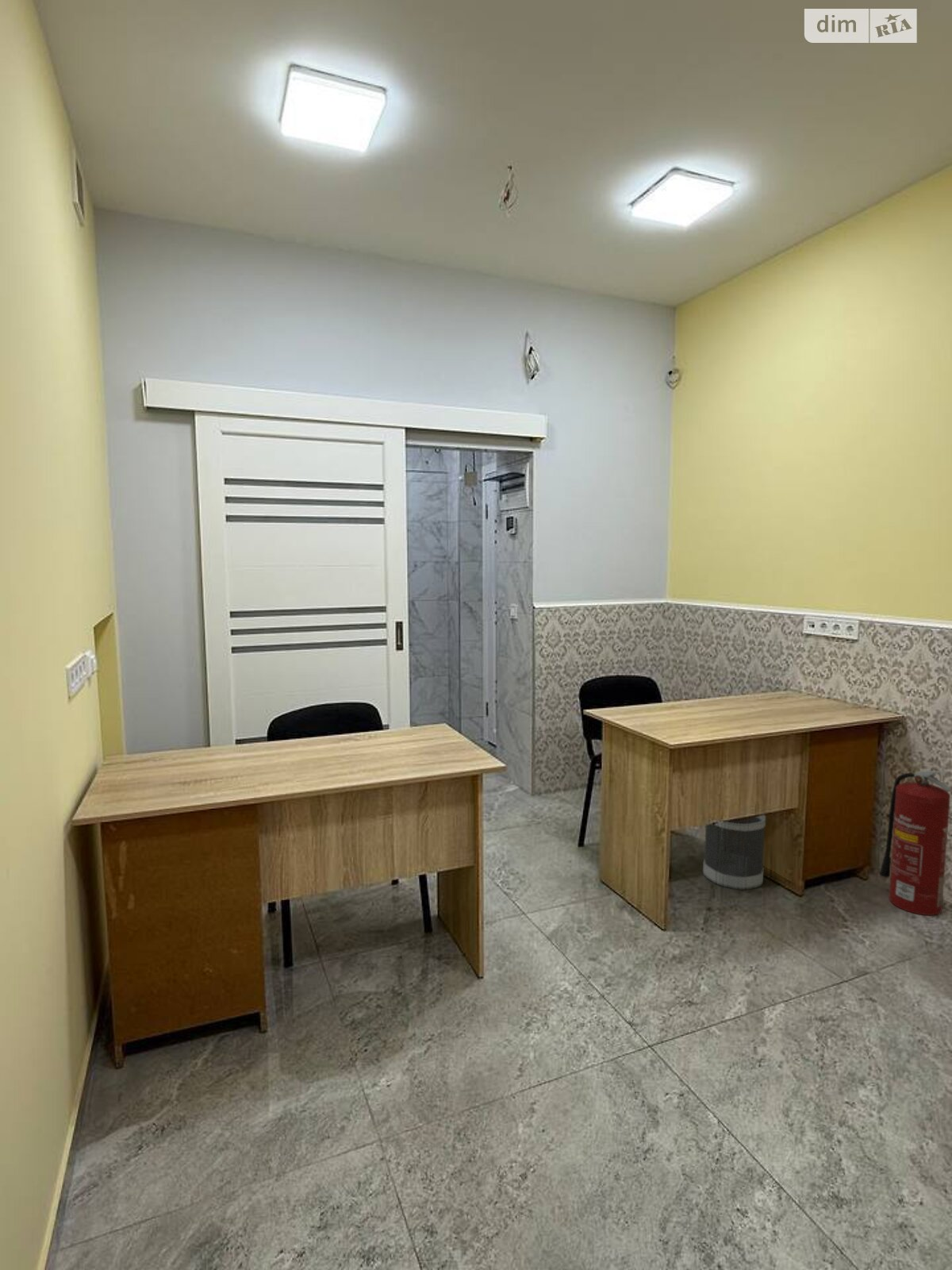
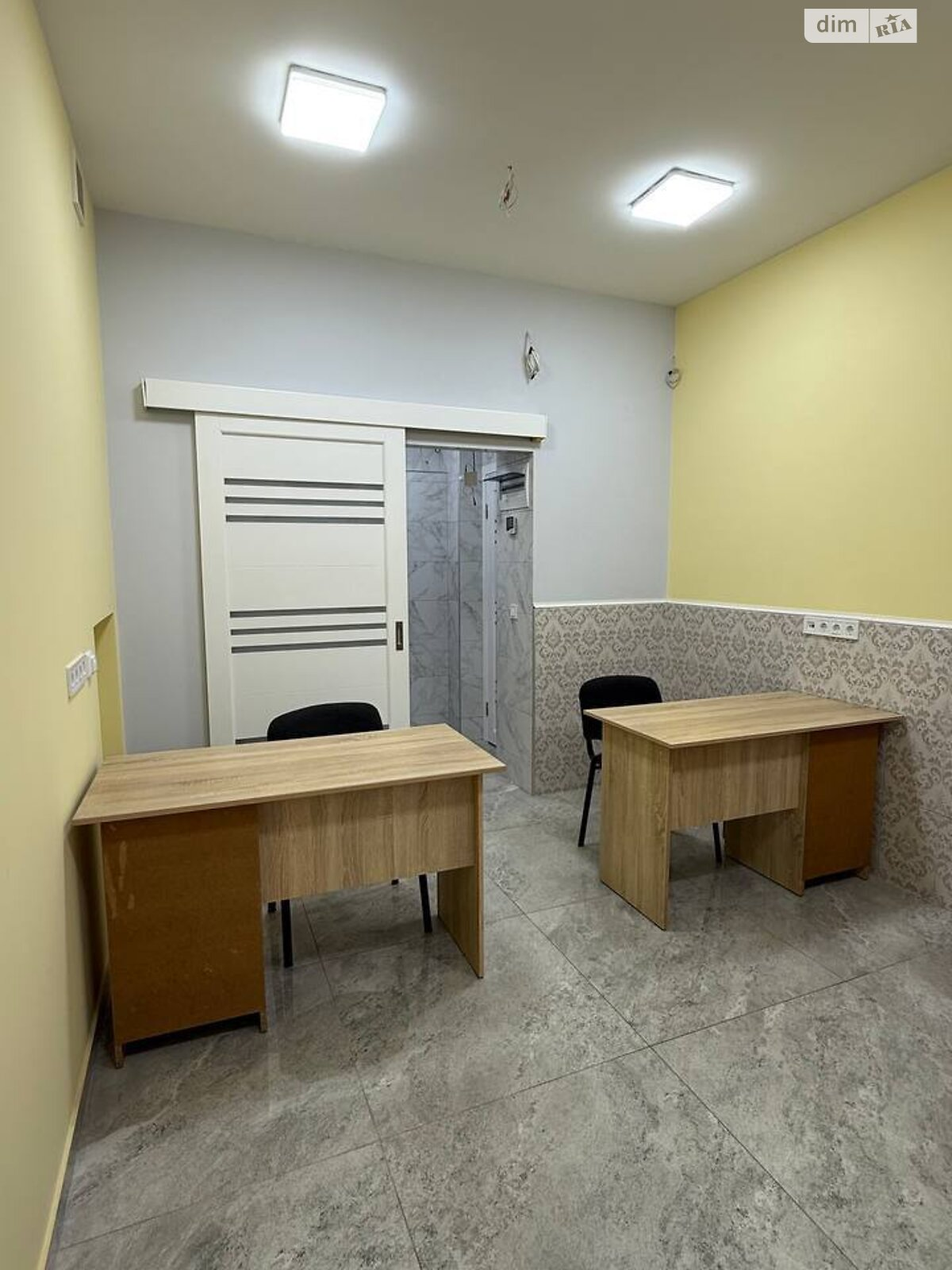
- wastebasket (734, 845)
- fire extinguisher (914, 833)
